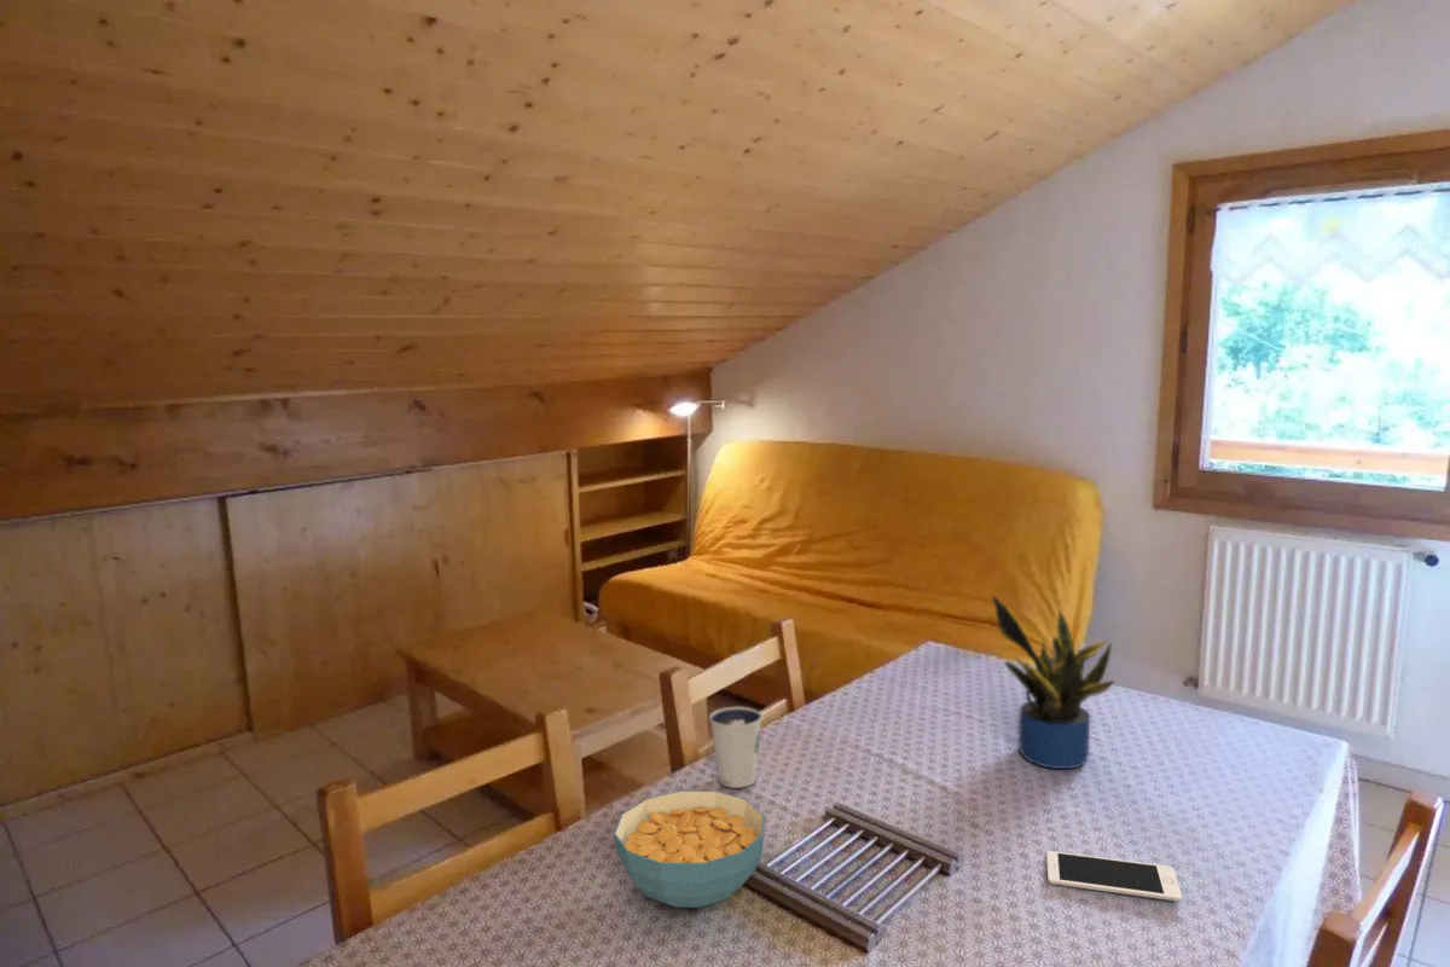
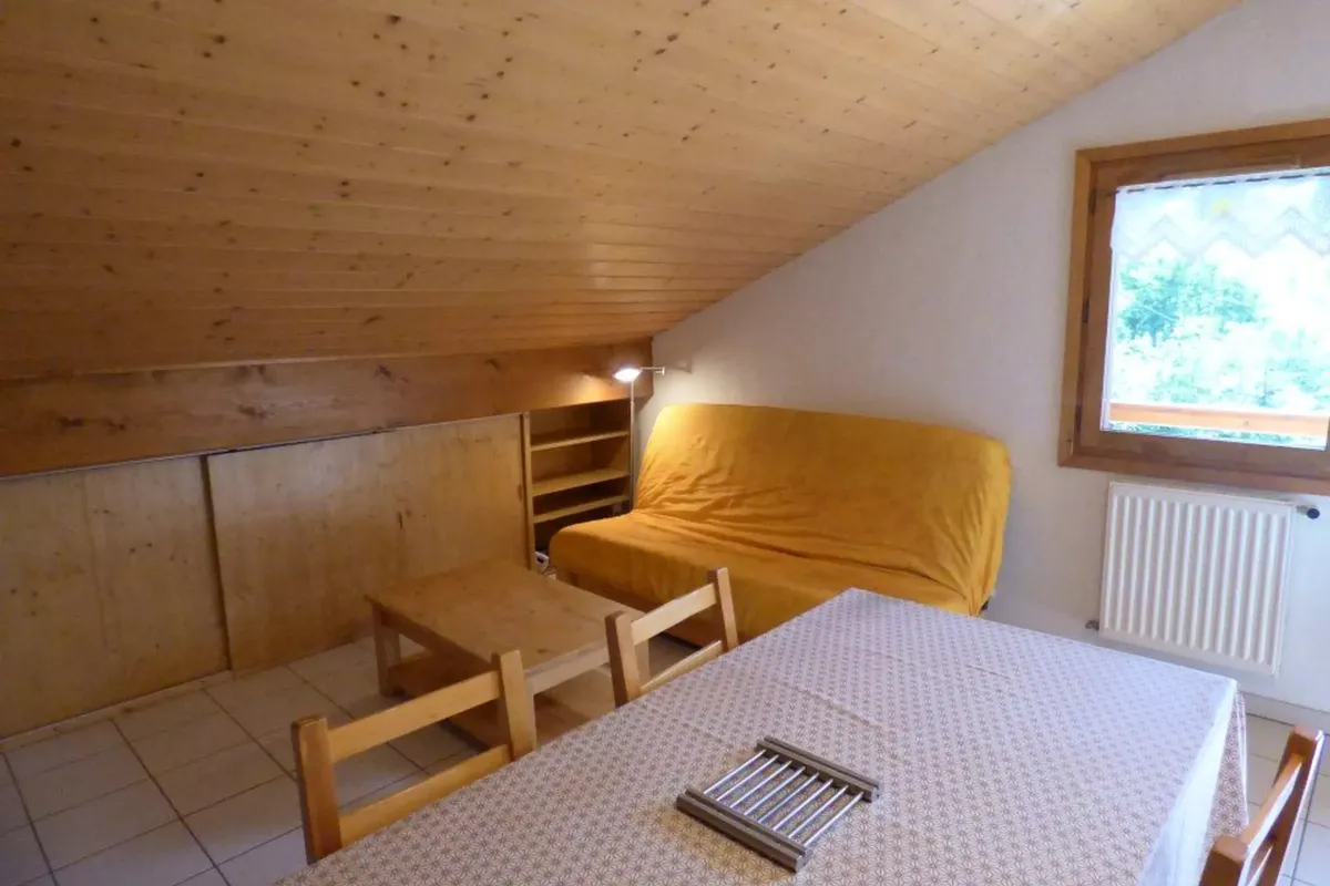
- cell phone (1110, 875)
- cereal bowl (691, 859)
- dixie cup (736, 748)
- potted plant (1049, 677)
